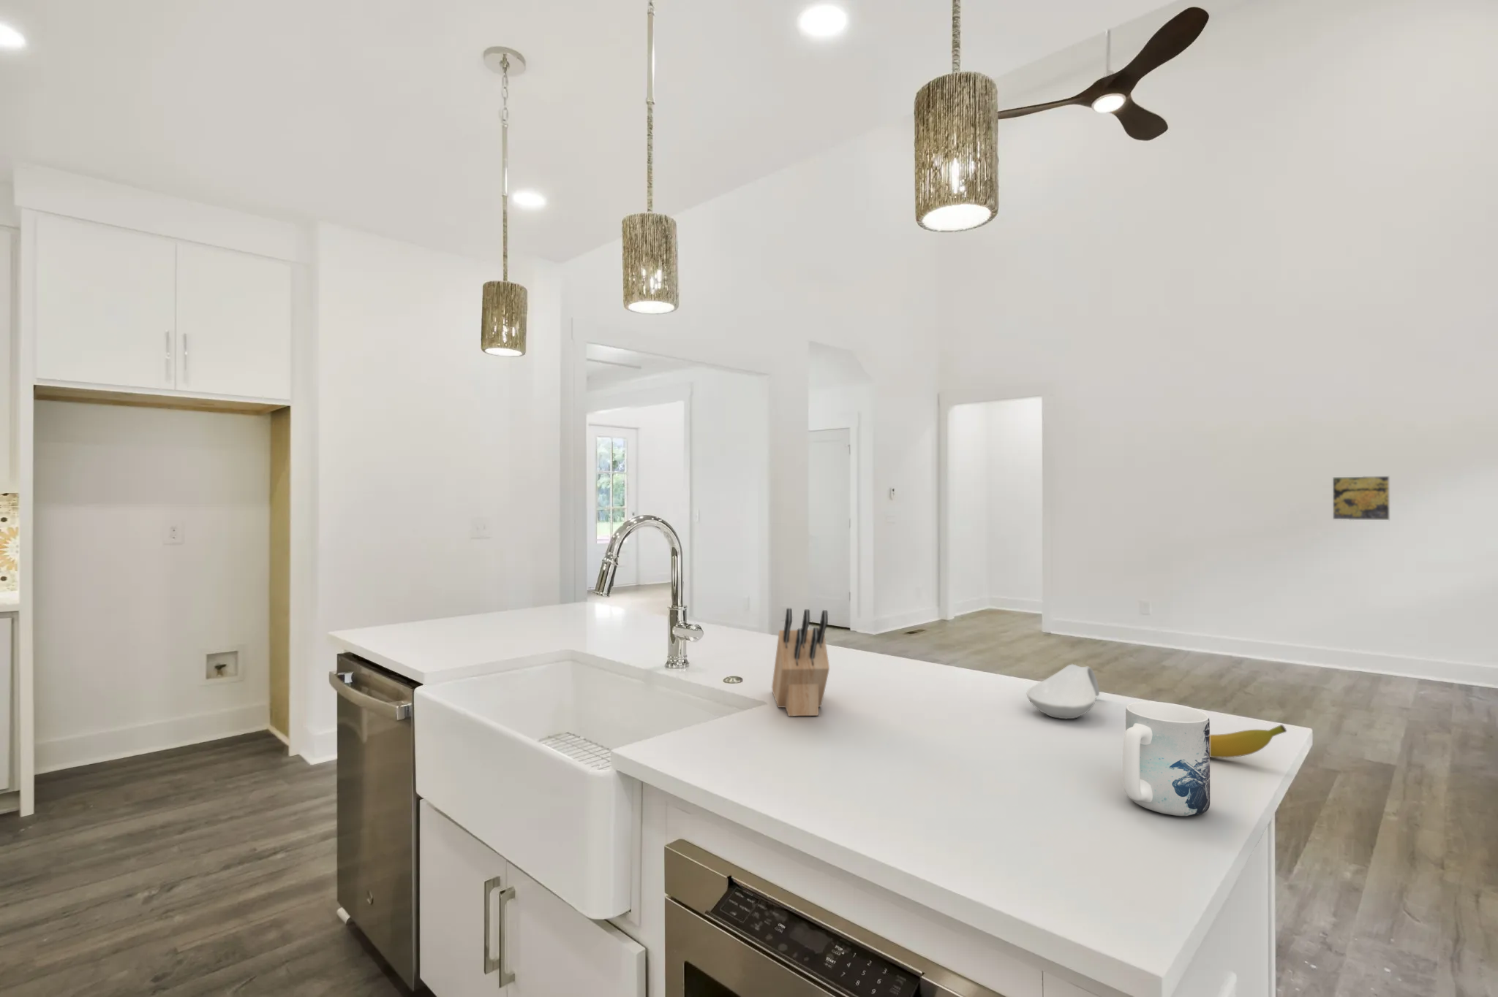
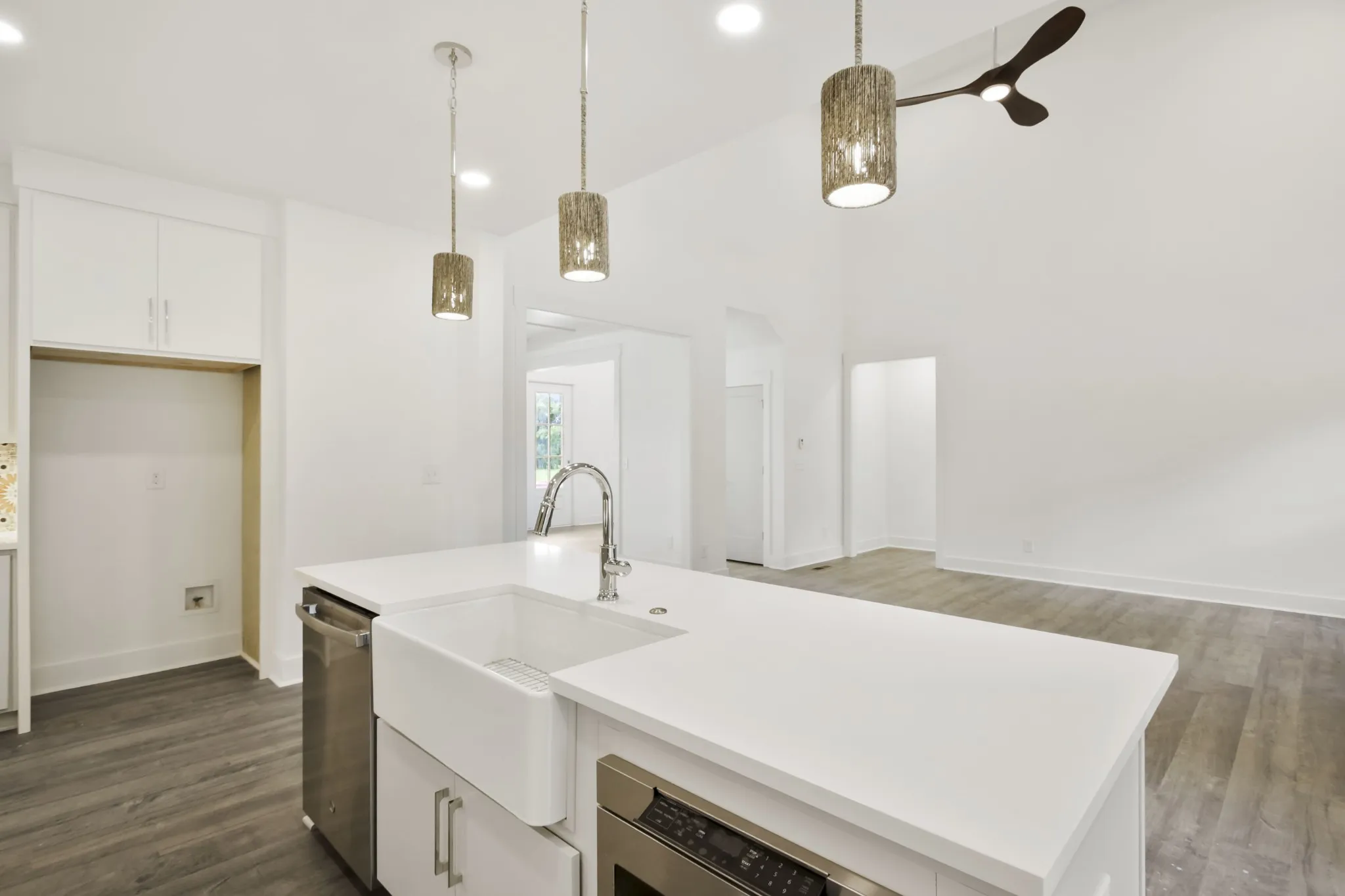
- banana (1210, 736)
- knife block (800, 653)
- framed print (1361, 498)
- spoon rest (1069, 689)
- mug (1165, 760)
